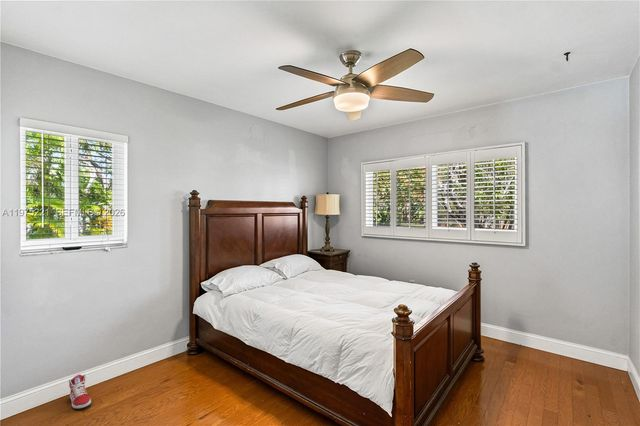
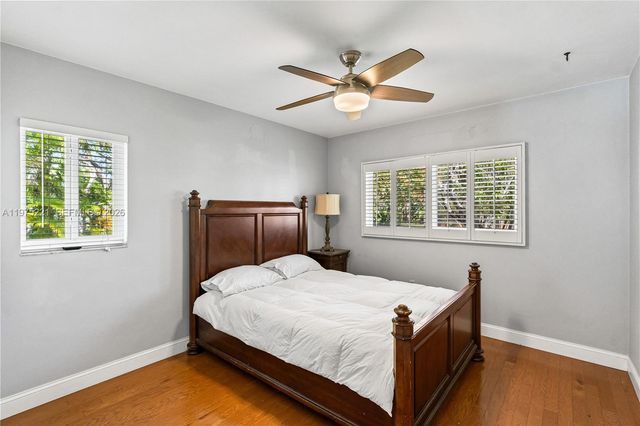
- sneaker (79, 390)
